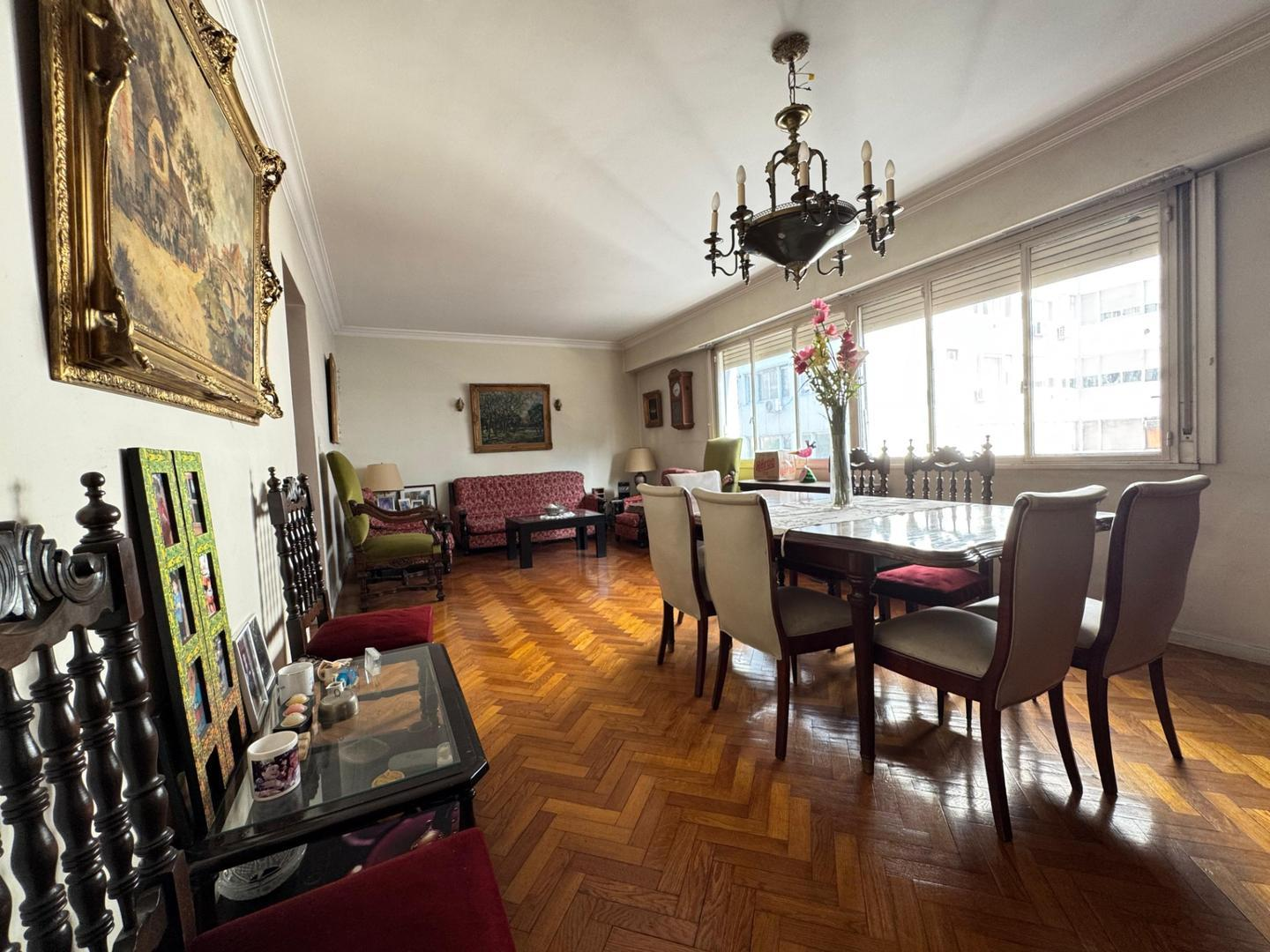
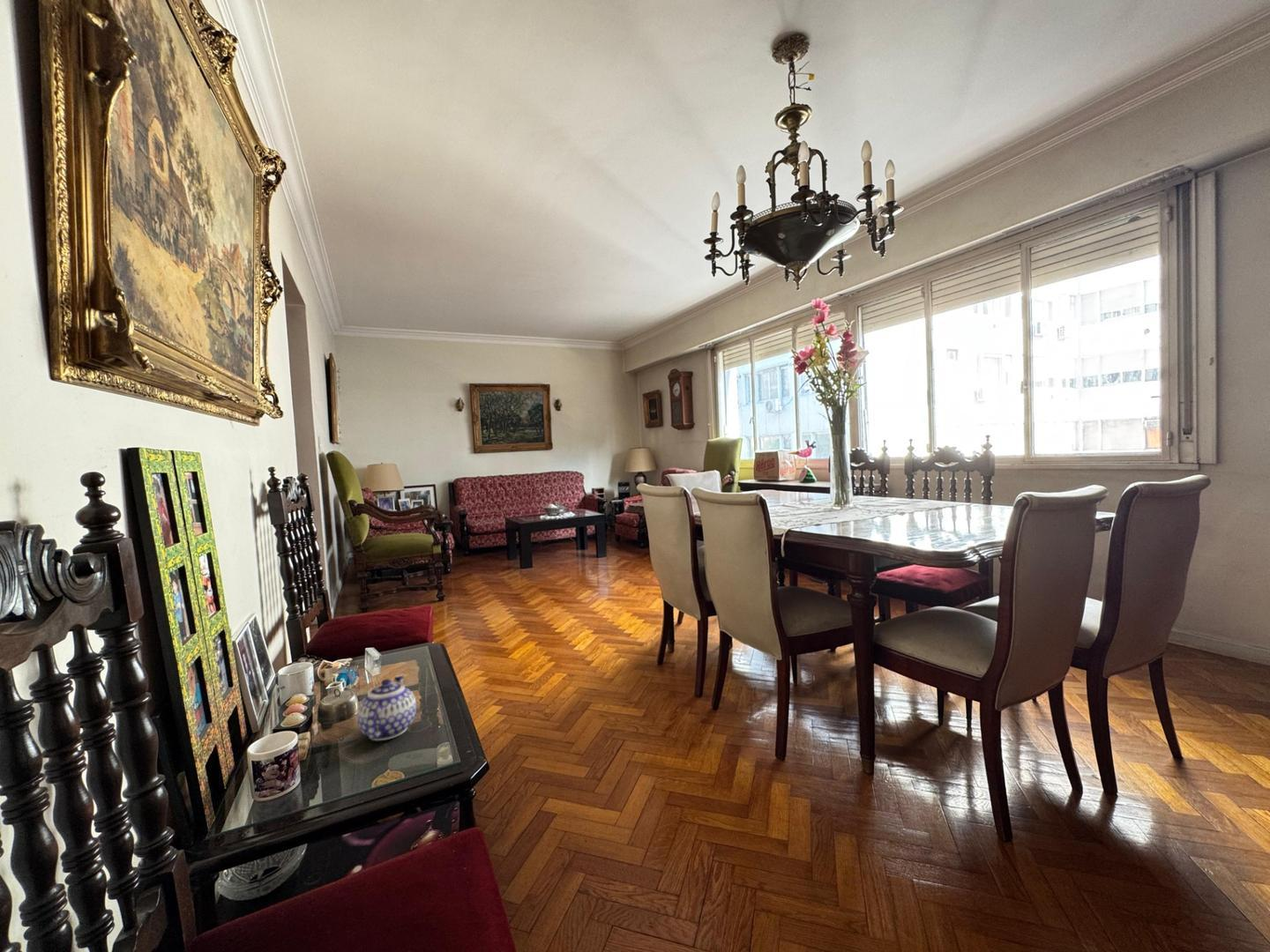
+ teapot (387, 705)
